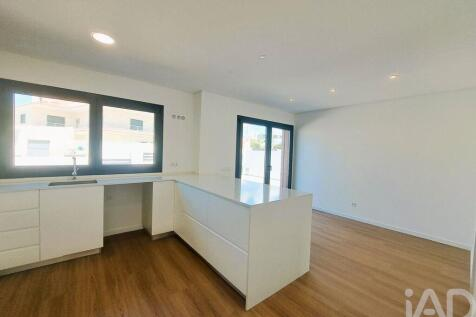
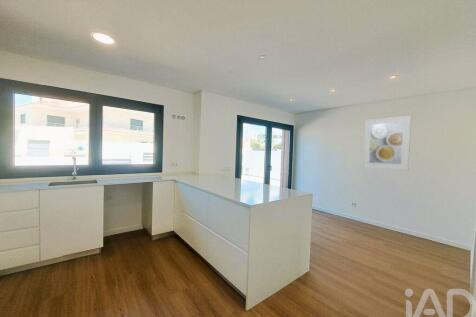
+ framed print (385, 143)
